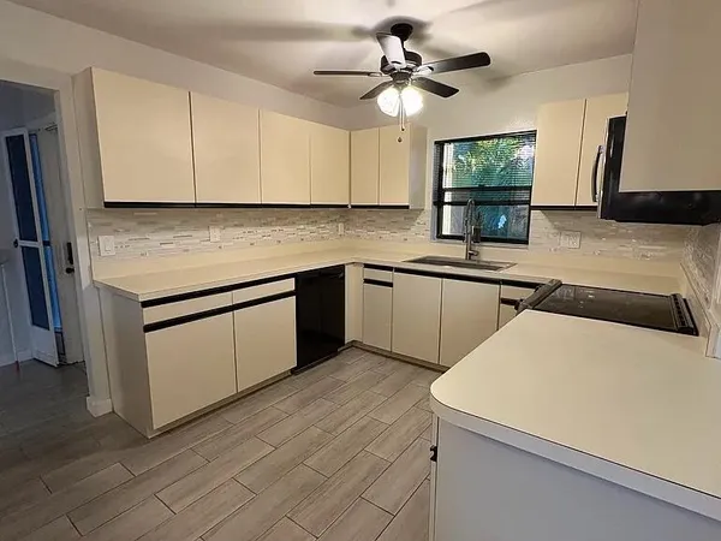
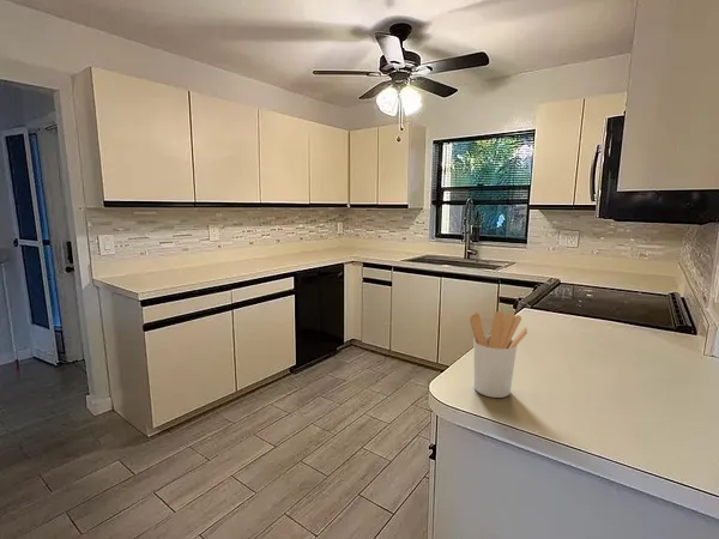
+ utensil holder (497, 350)
